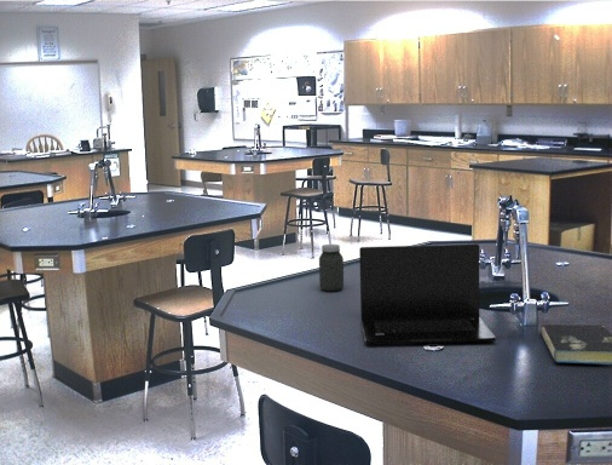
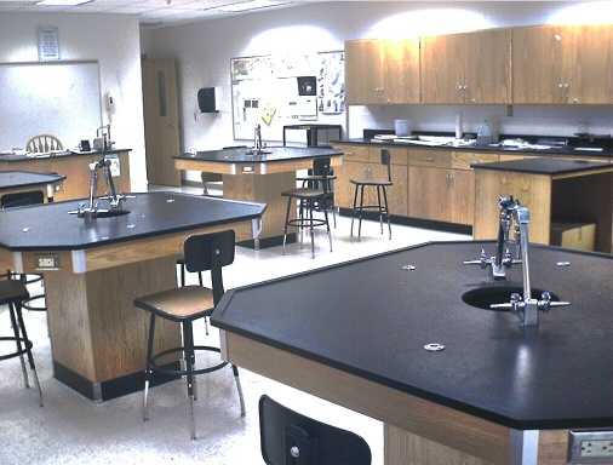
- laptop (425, 292)
- book (579, 341)
- jar (330, 266)
